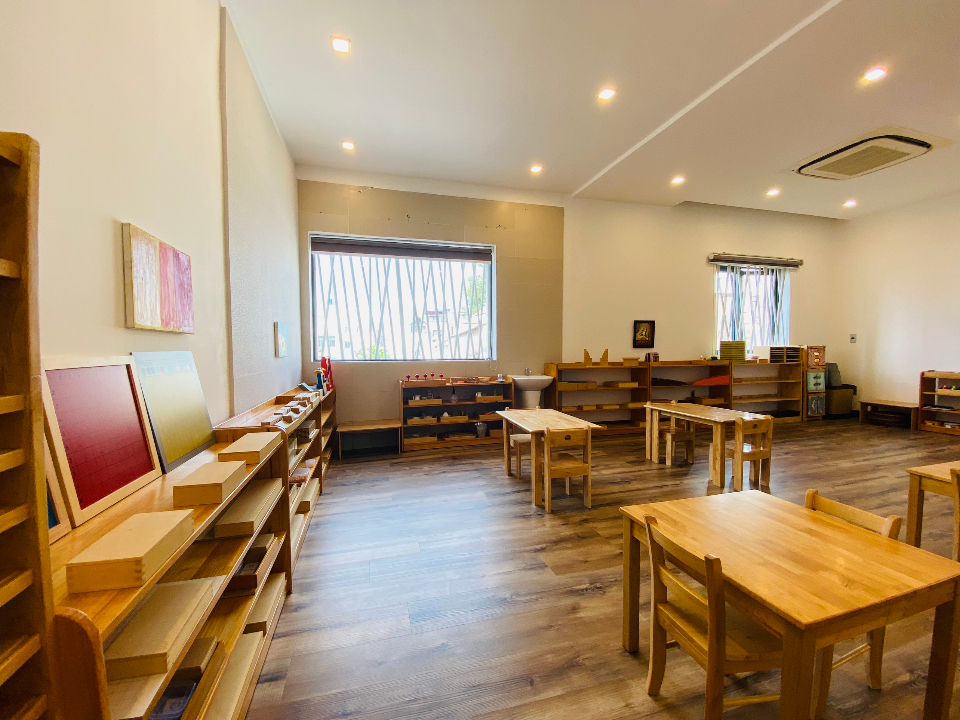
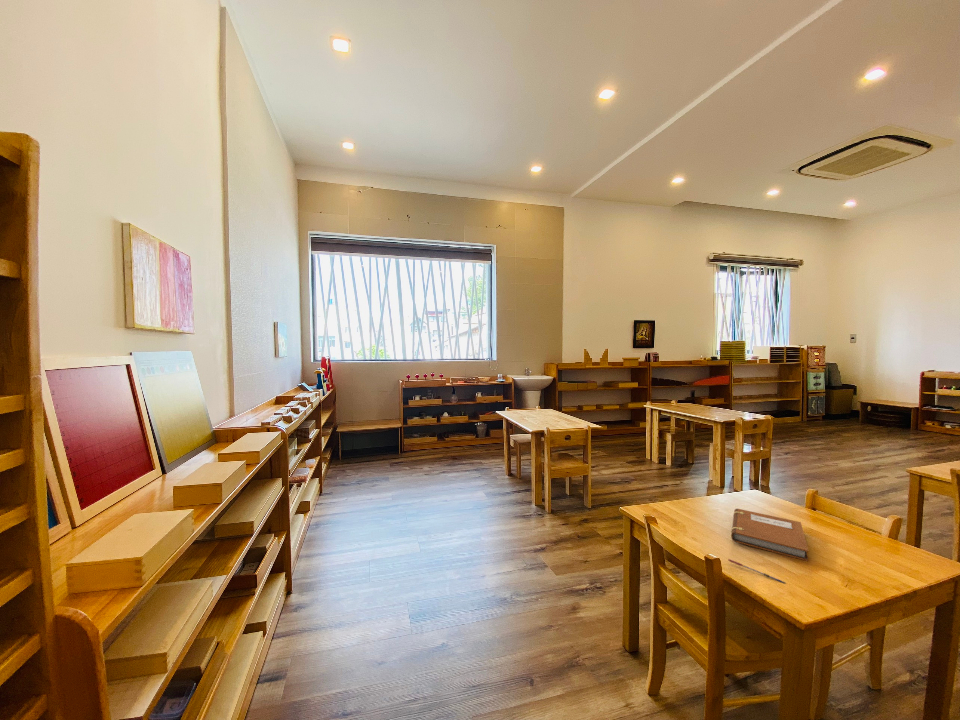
+ pen (755, 570)
+ notebook (766, 530)
